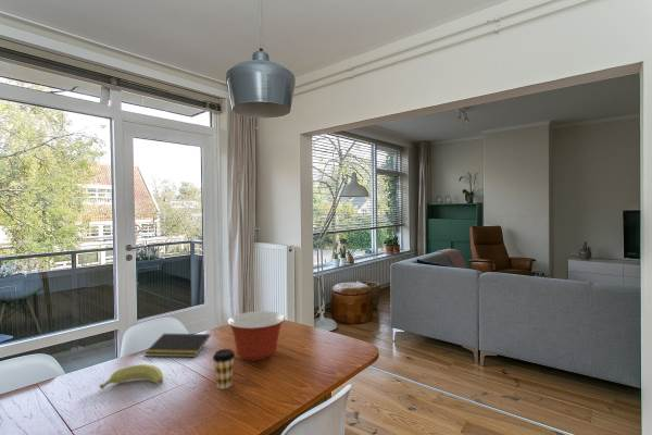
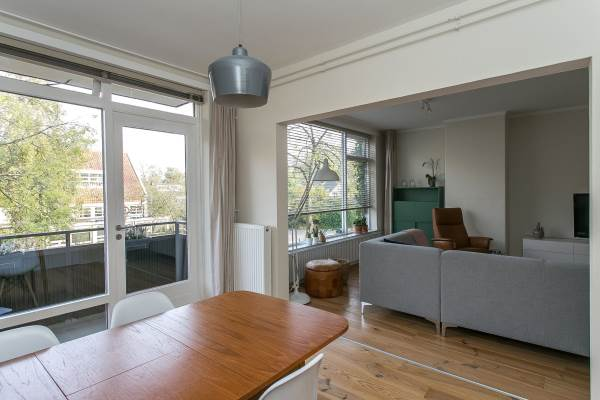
- coffee cup (224, 369)
- banana (131, 376)
- mixing bowl (256, 336)
- notepad (178, 344)
